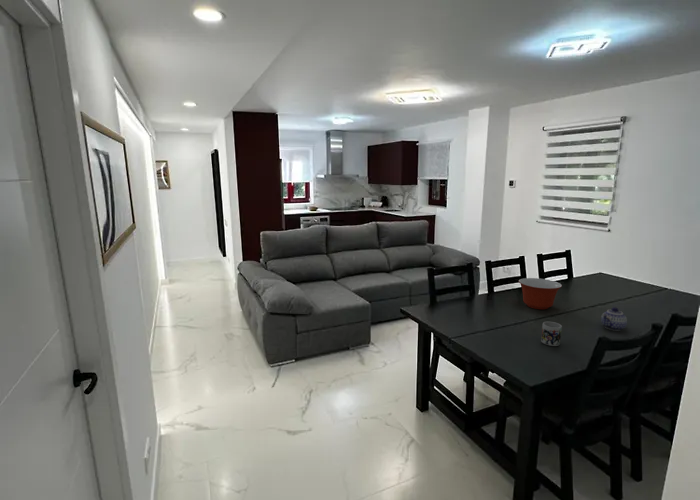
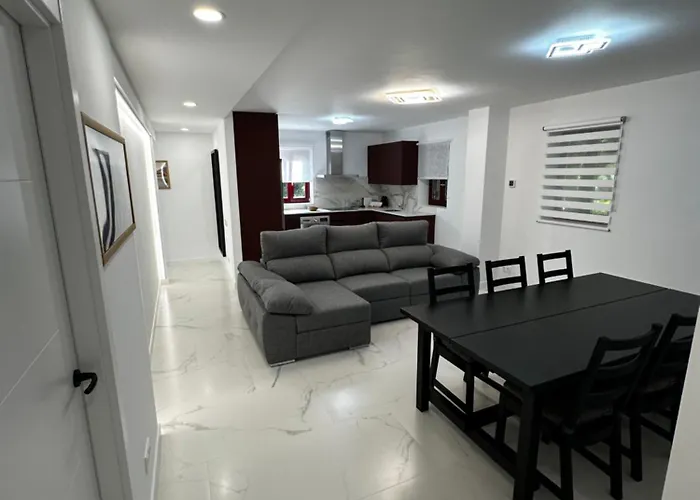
- mug (551, 332)
- mixing bowl (538, 294)
- teapot (613, 318)
